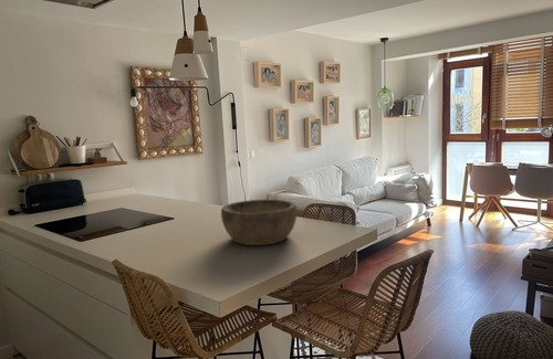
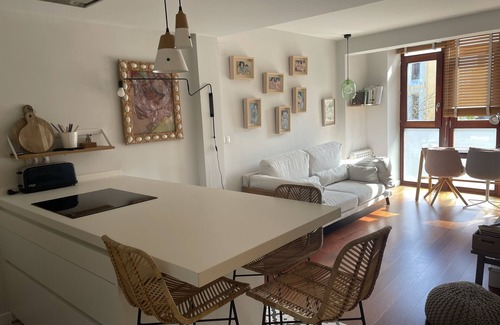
- bowl (259, 221)
